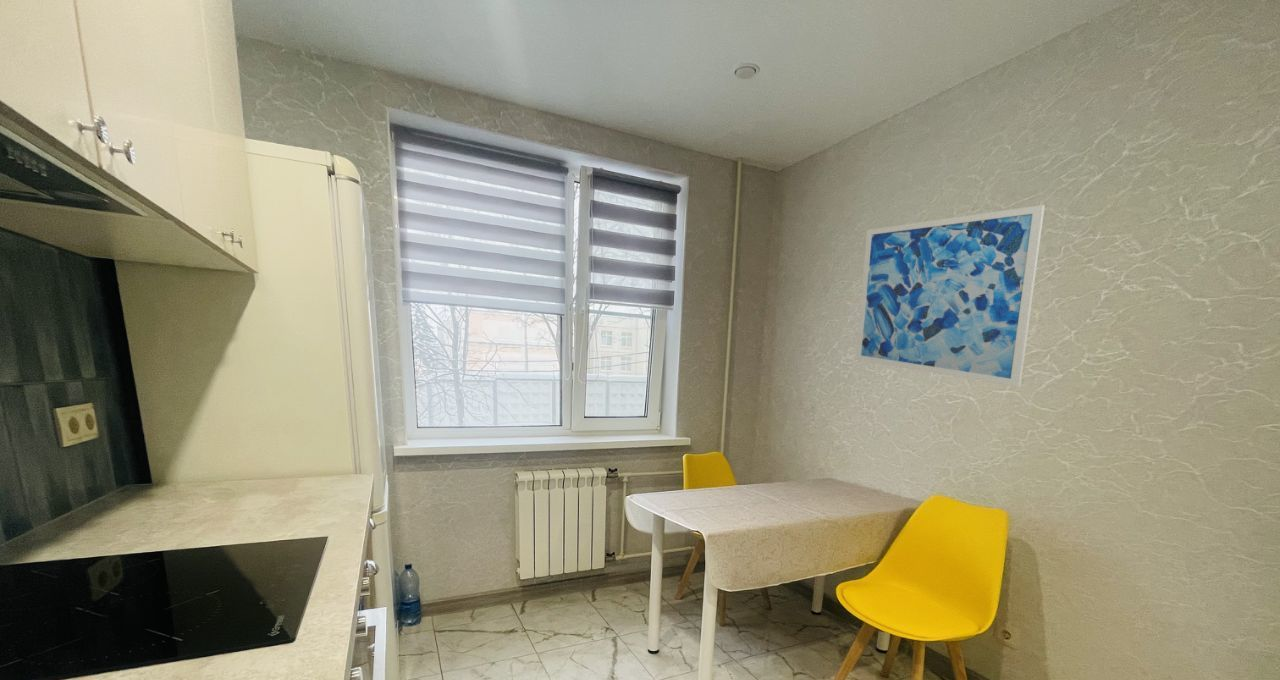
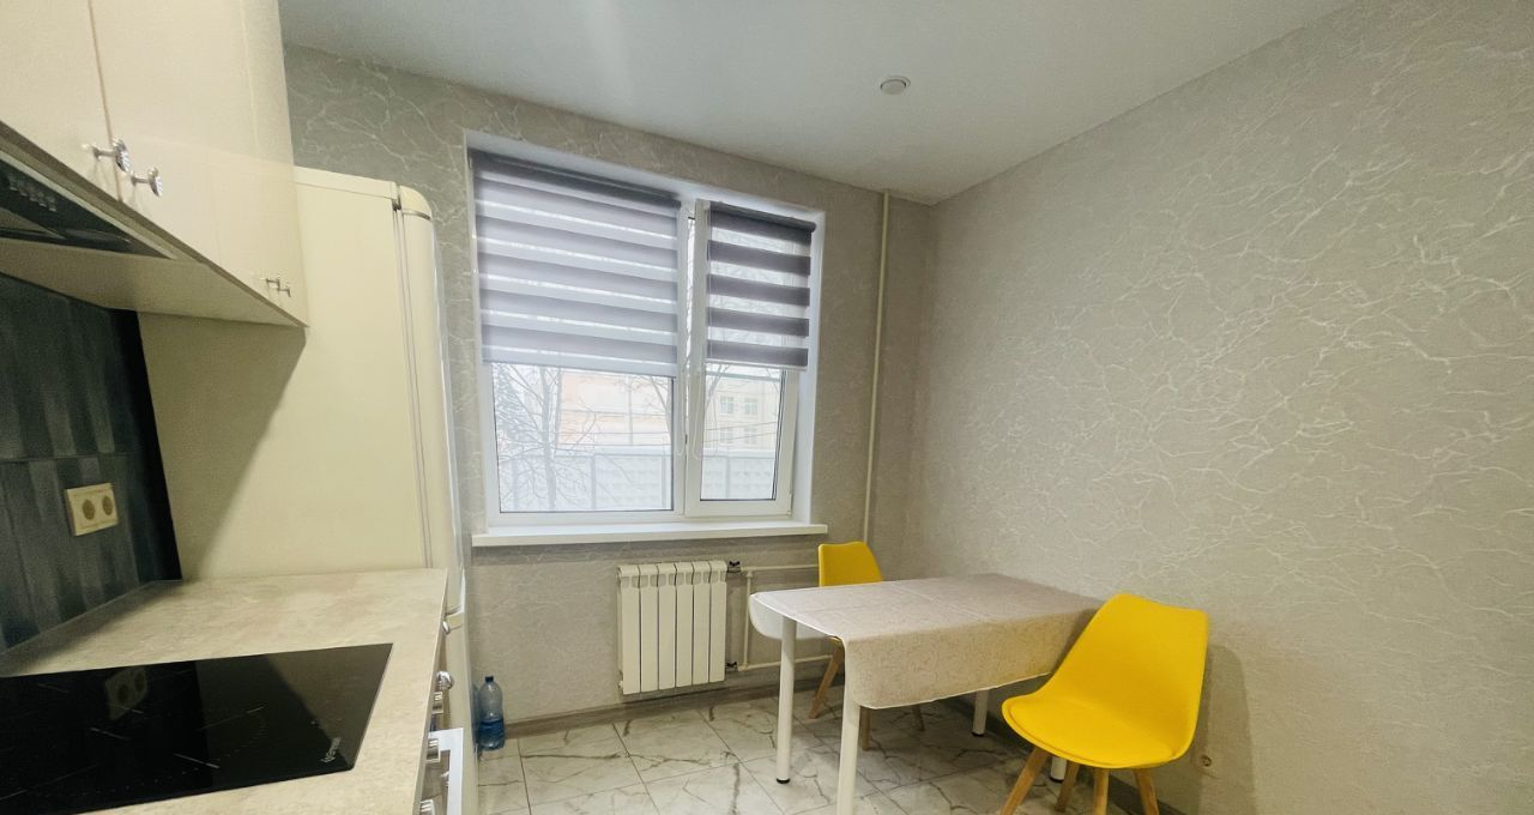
- wall art (932, 296)
